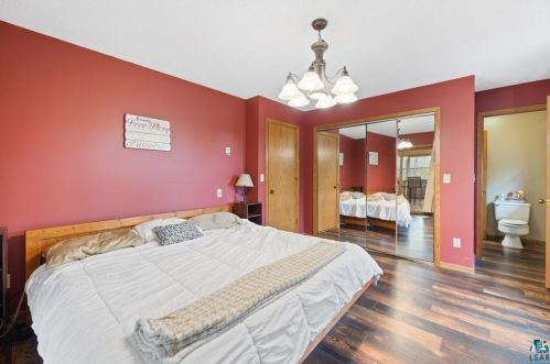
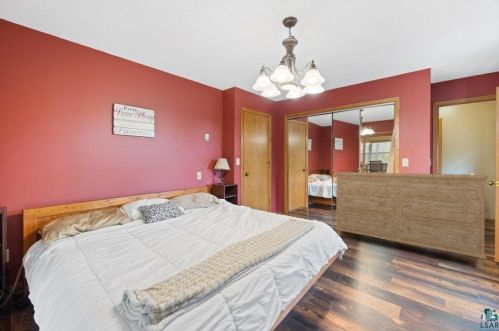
+ dresser (399, 210)
